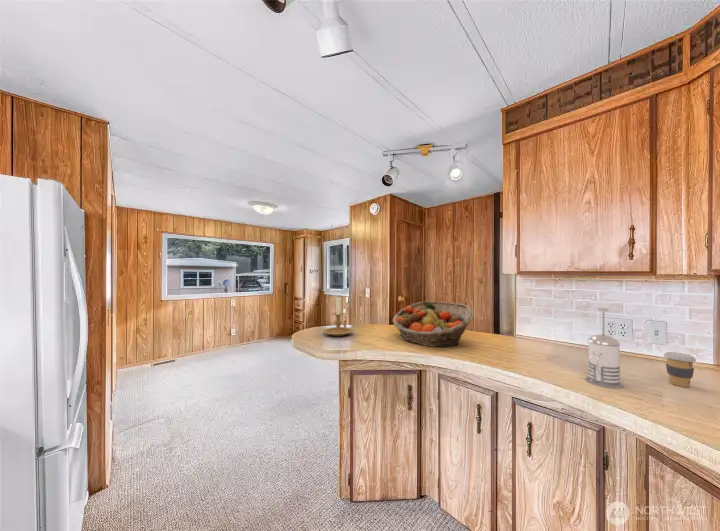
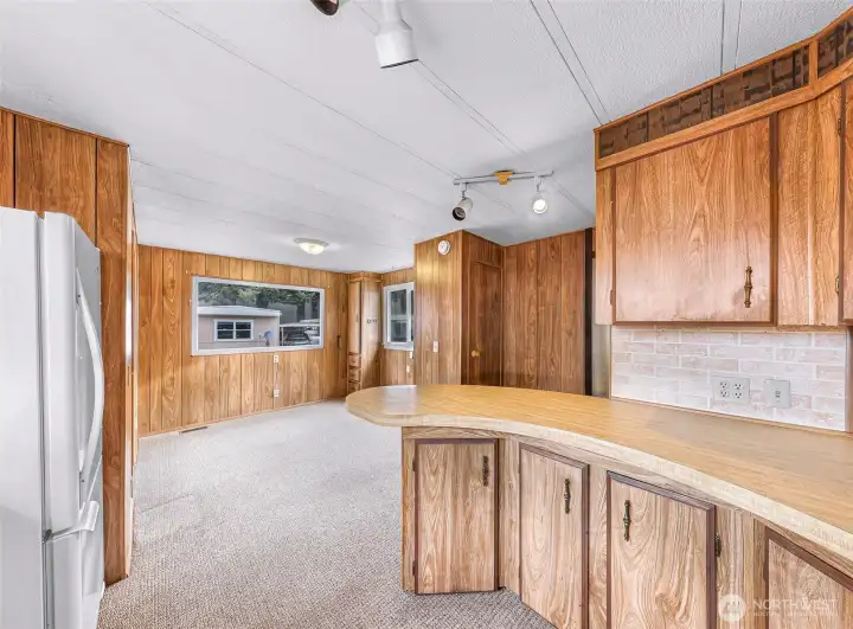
- fruit basket (431, 322)
- french press (602, 346)
- candle holder (338, 315)
- coffee cup (679, 369)
